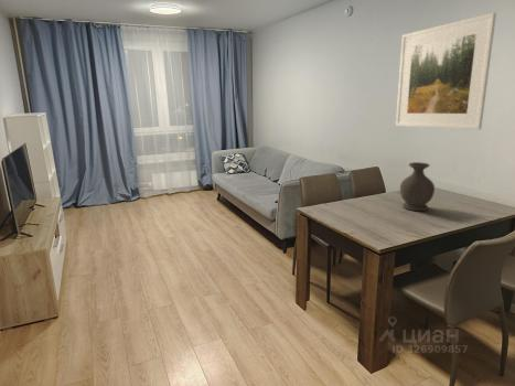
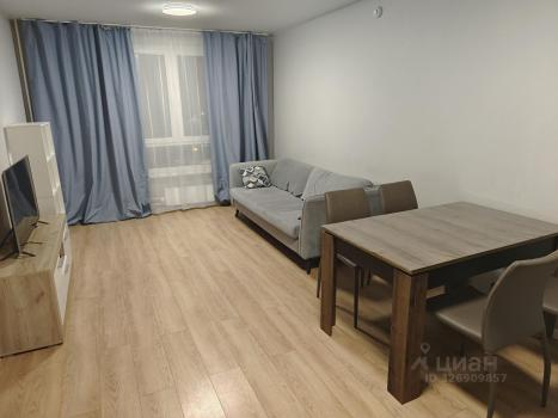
- vase (417, 185)
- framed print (438, 77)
